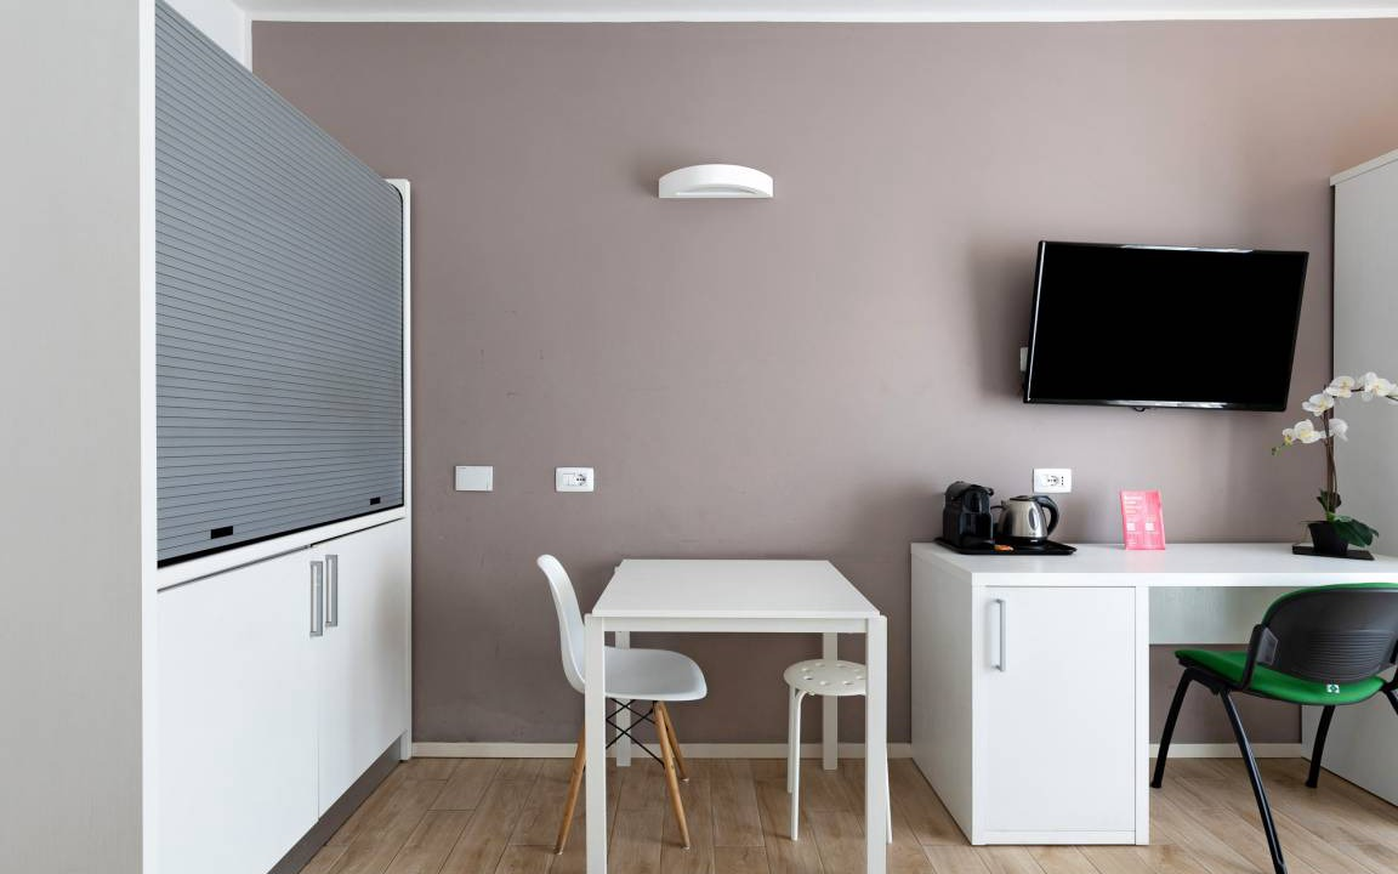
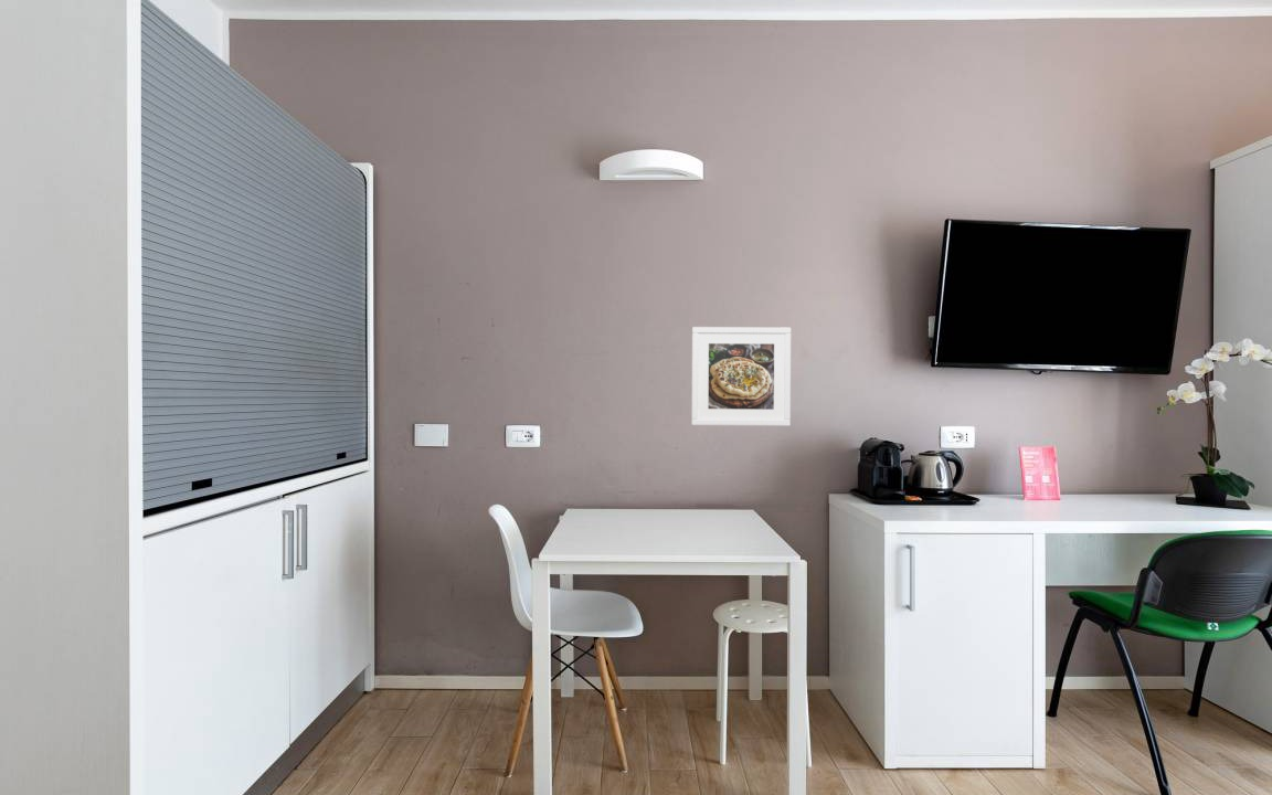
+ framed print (741, 375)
